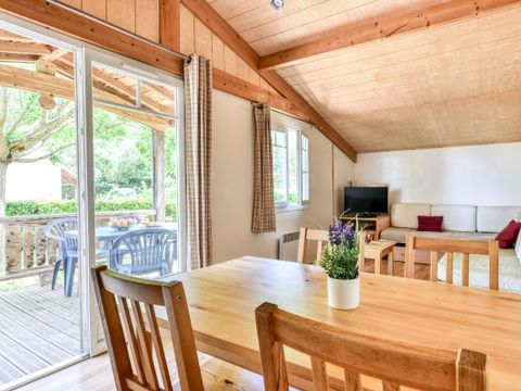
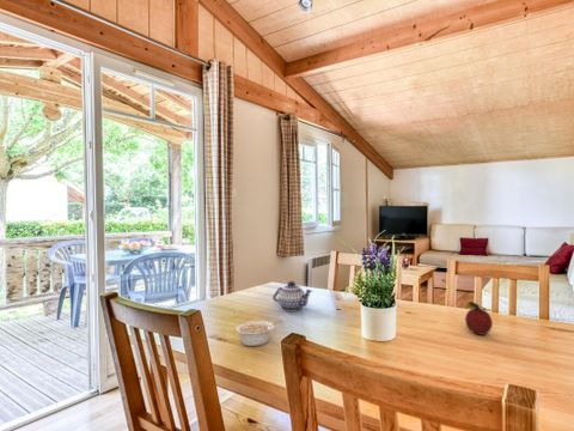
+ legume (256, 332)
+ teapot (292, 295)
+ fruit (477, 318)
